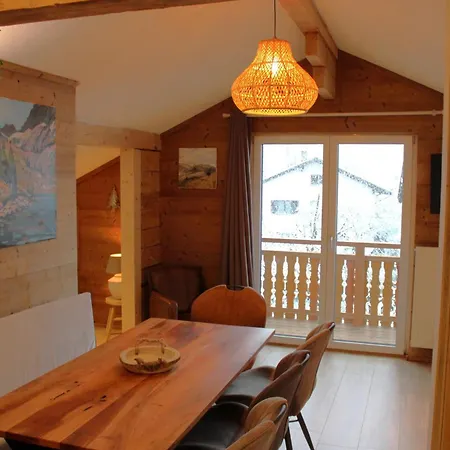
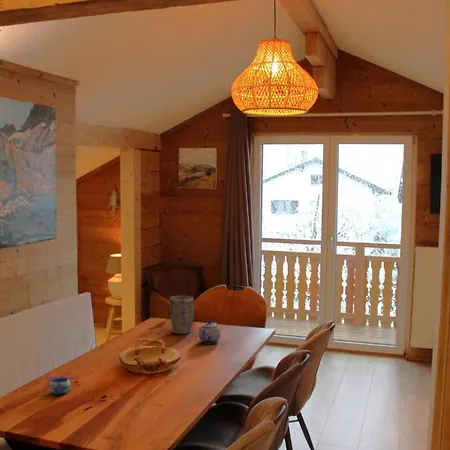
+ teapot (209, 331)
+ plant pot (181, 314)
+ mug (59, 383)
